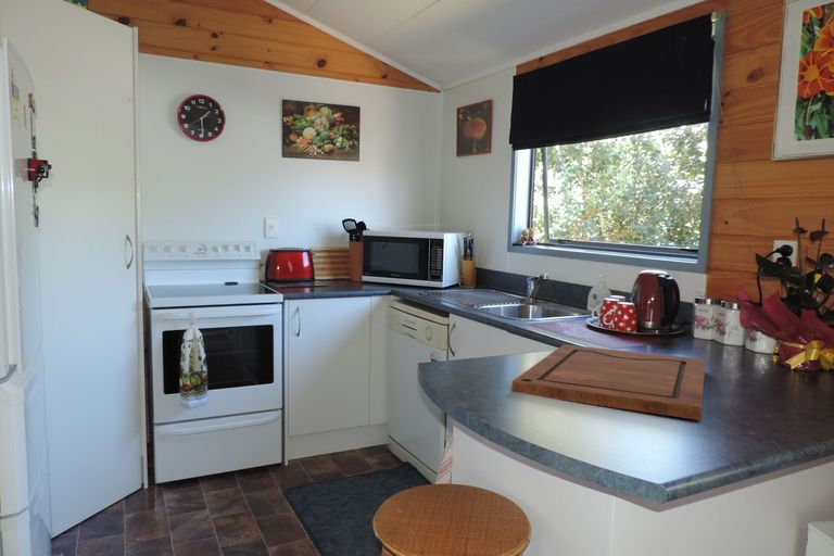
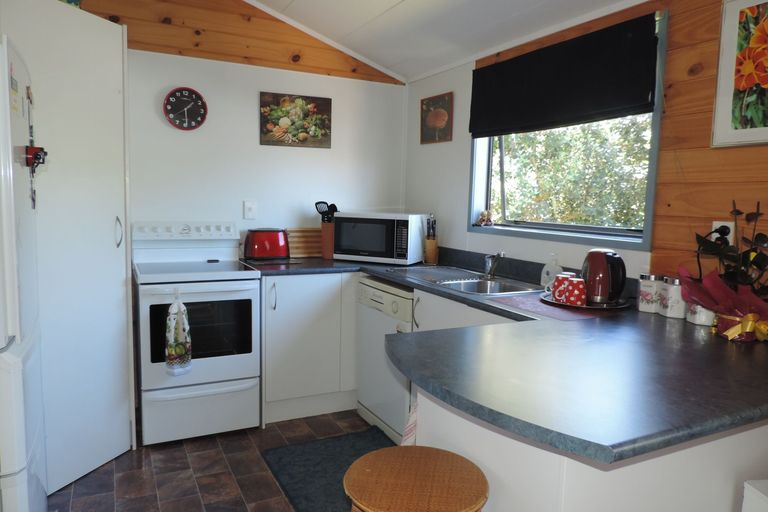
- cutting board (617, 374)
